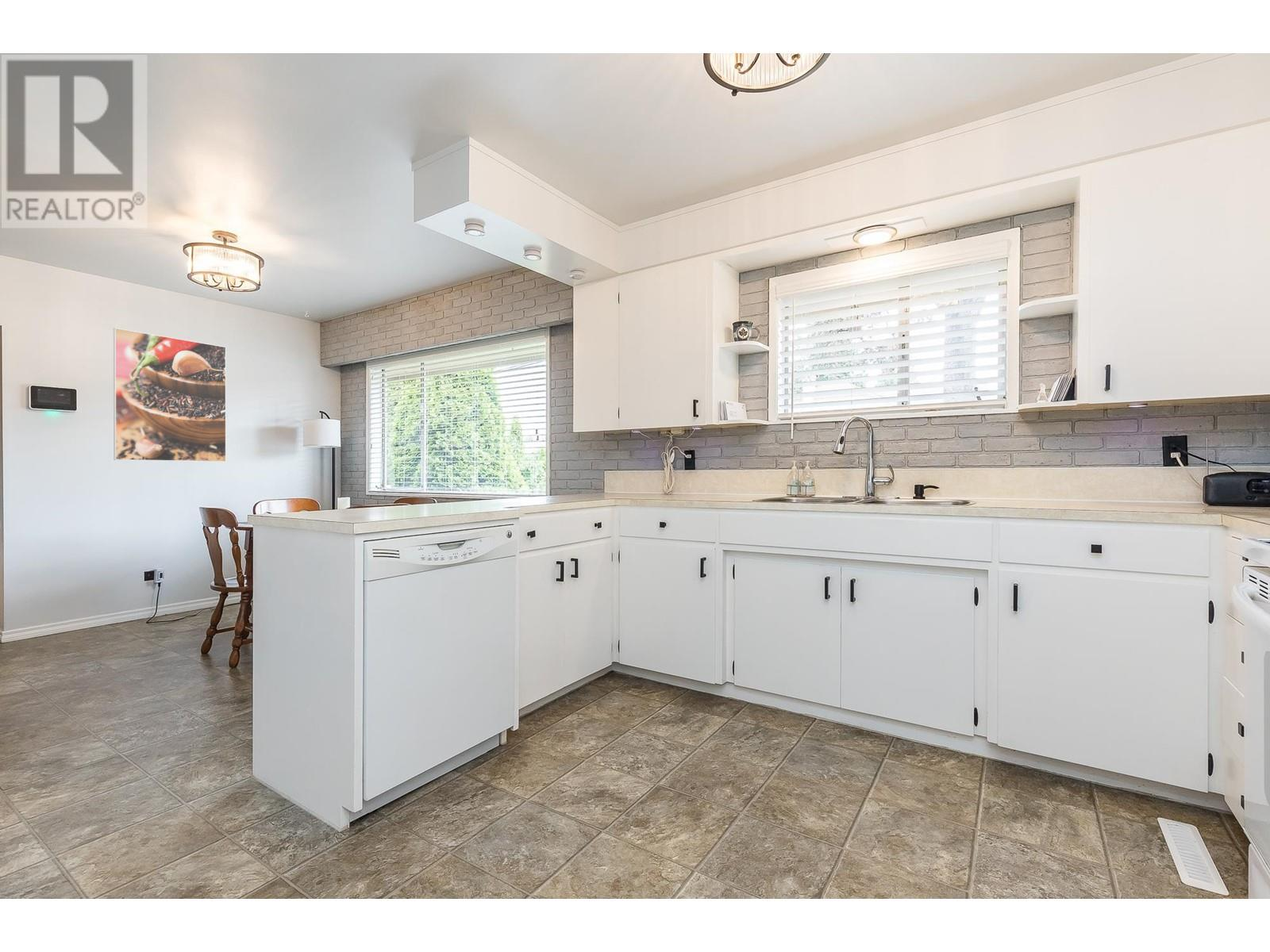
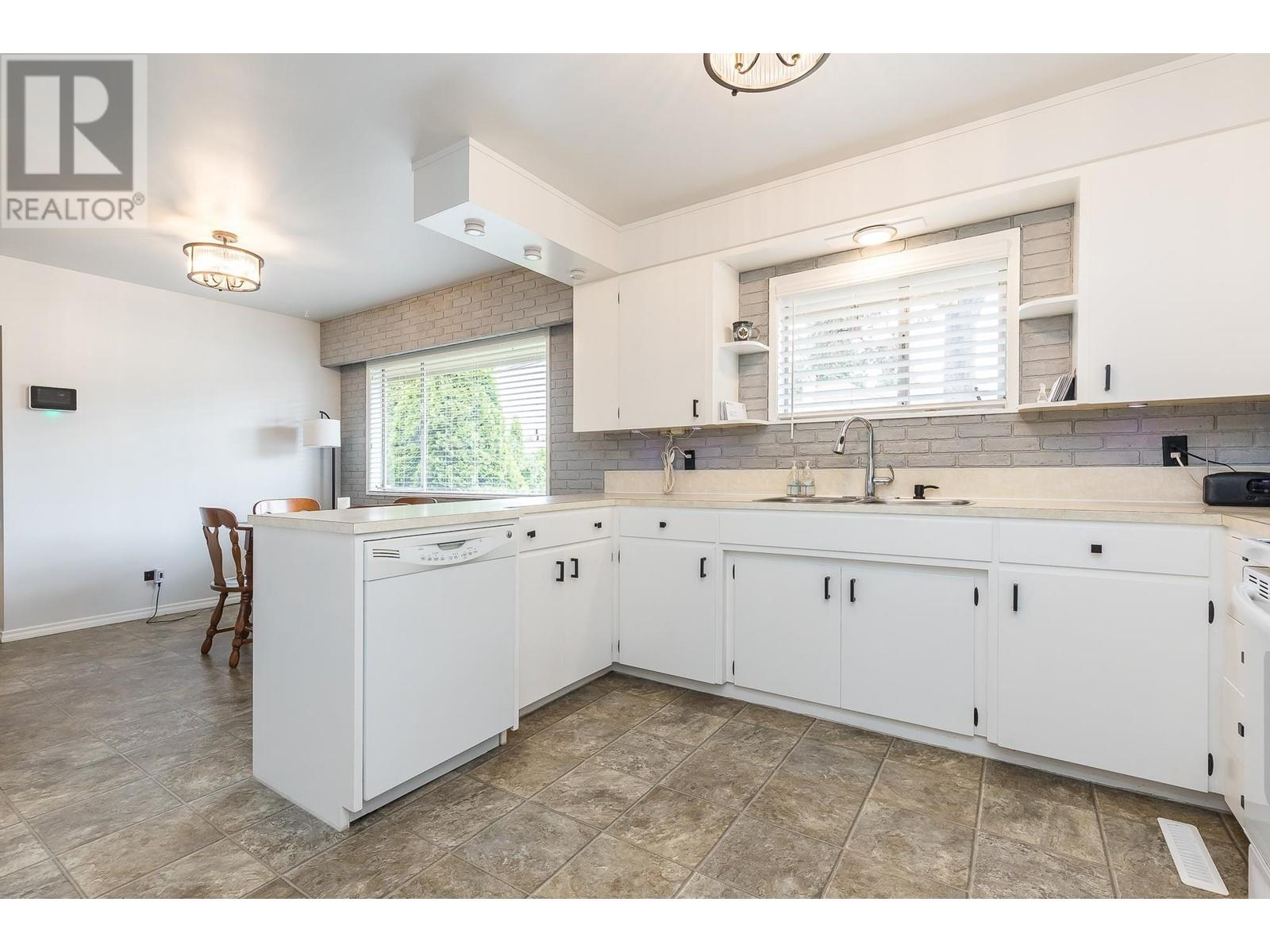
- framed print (173, 399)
